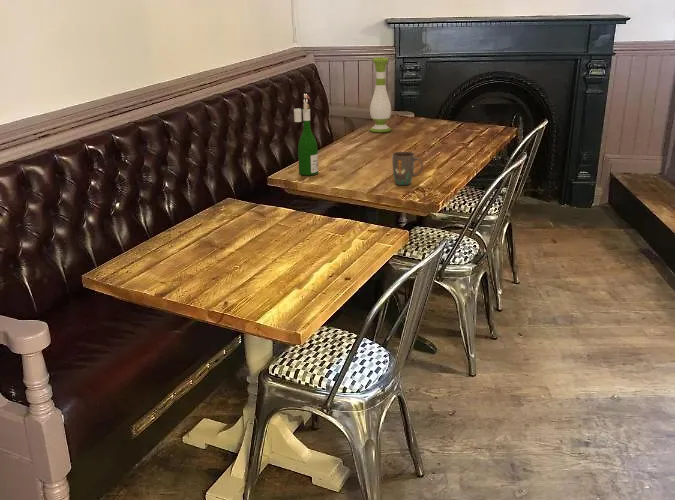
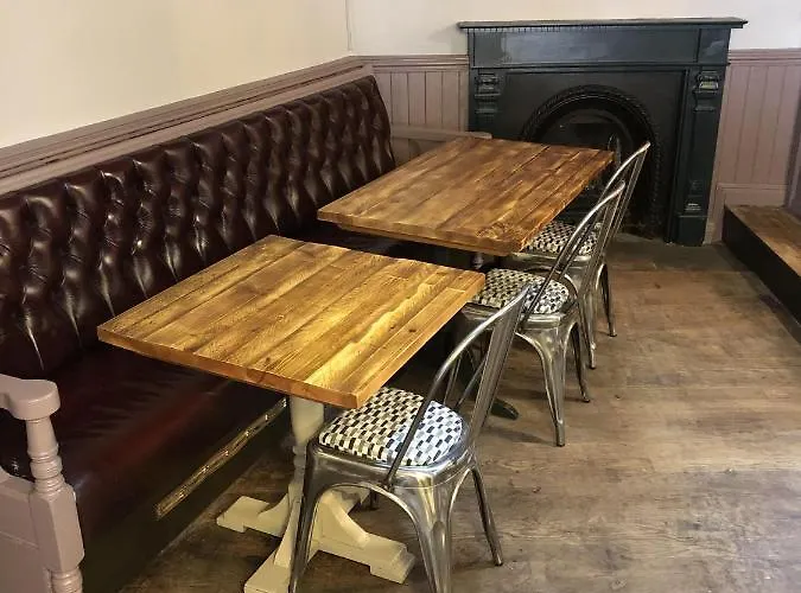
- mug (407, 169)
- vase (380, 94)
- wine bottle (307, 132)
